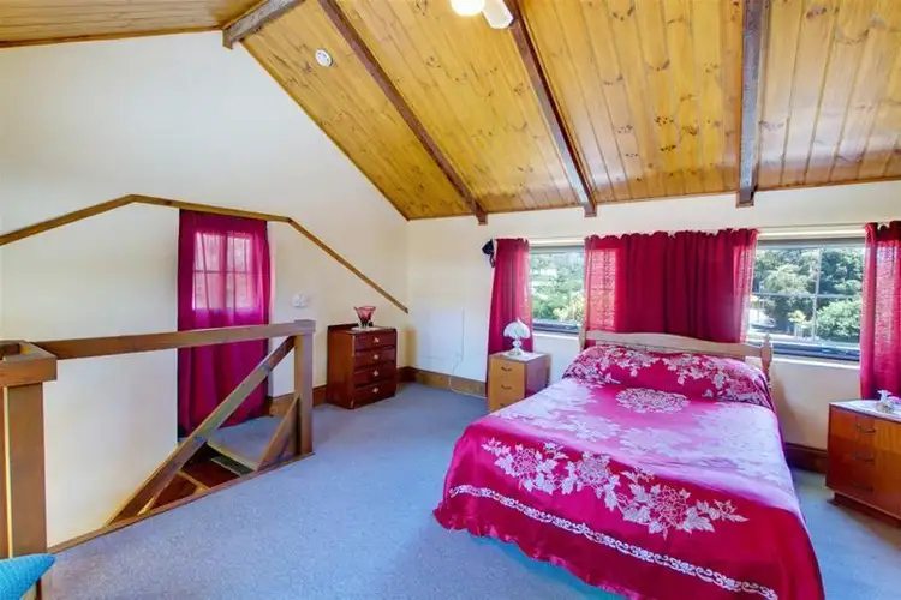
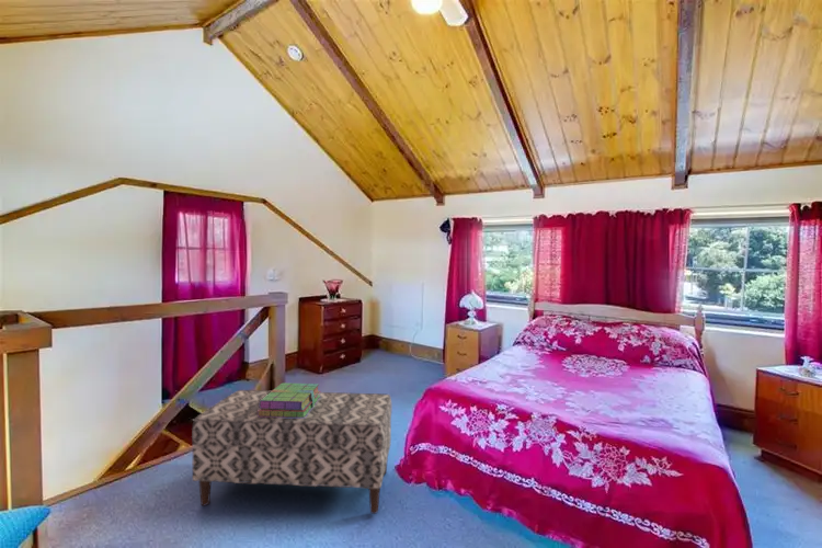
+ bench (300, 446)
+ stack of books (290, 398)
